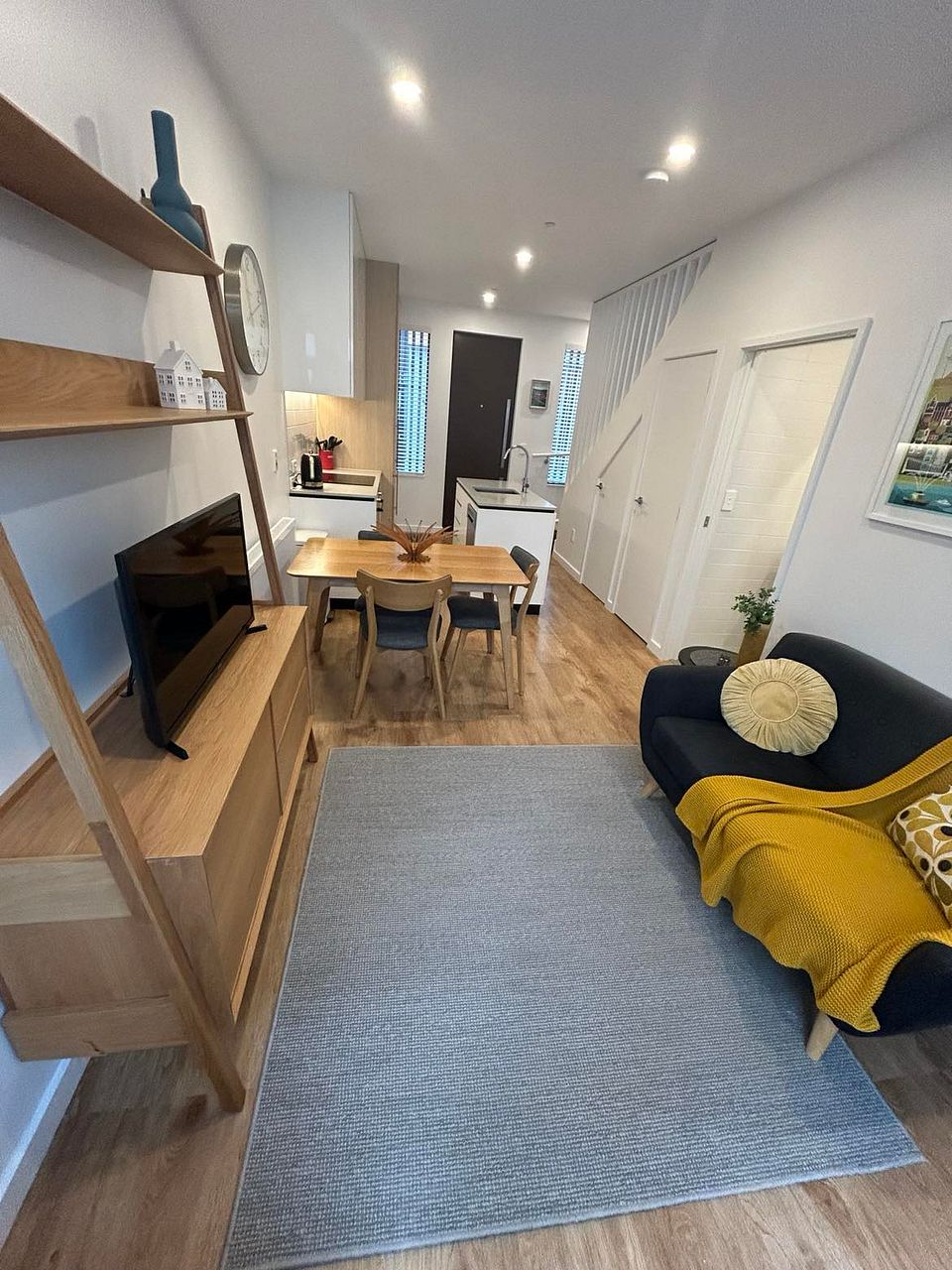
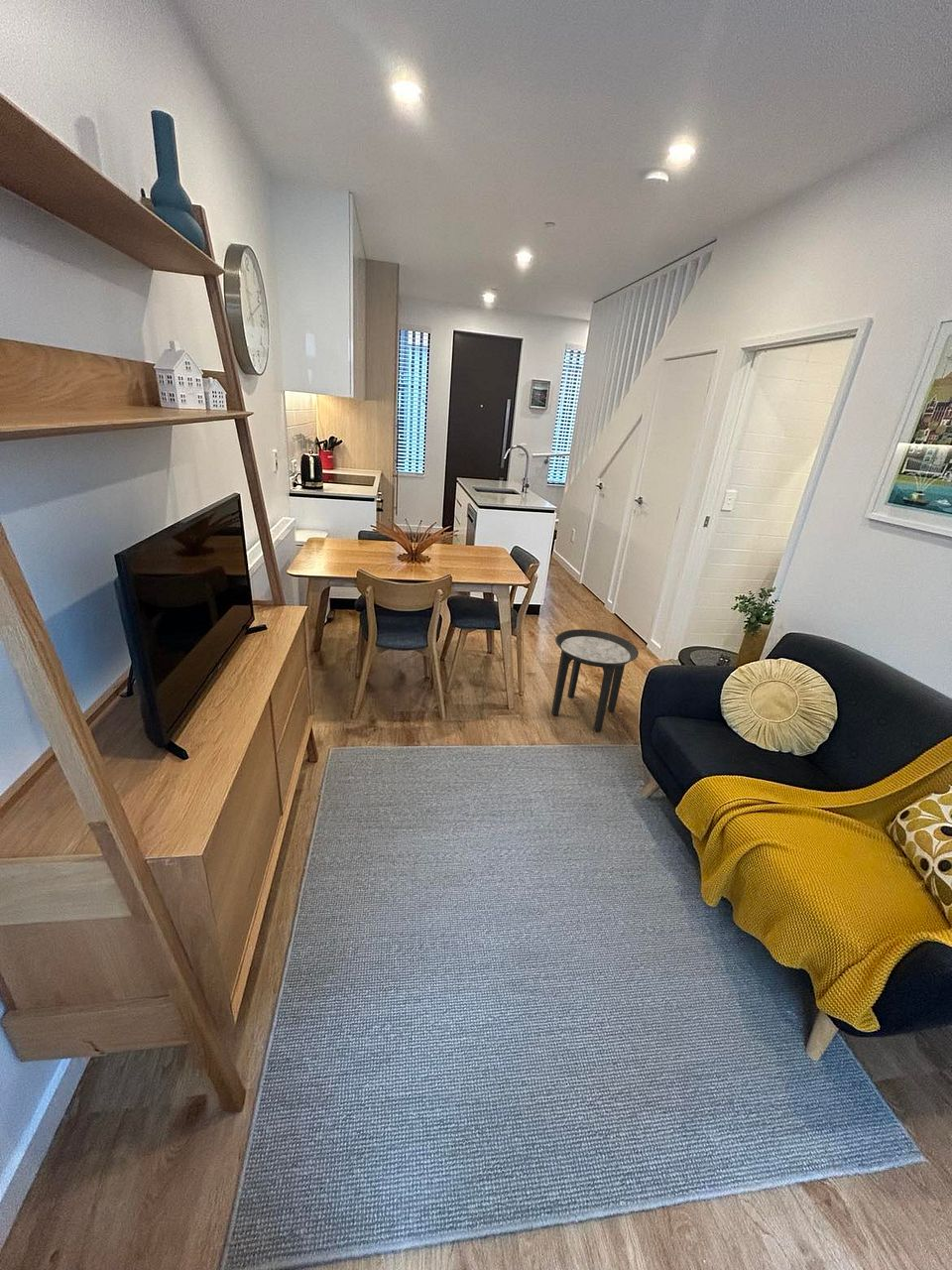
+ side table (577, 679)
